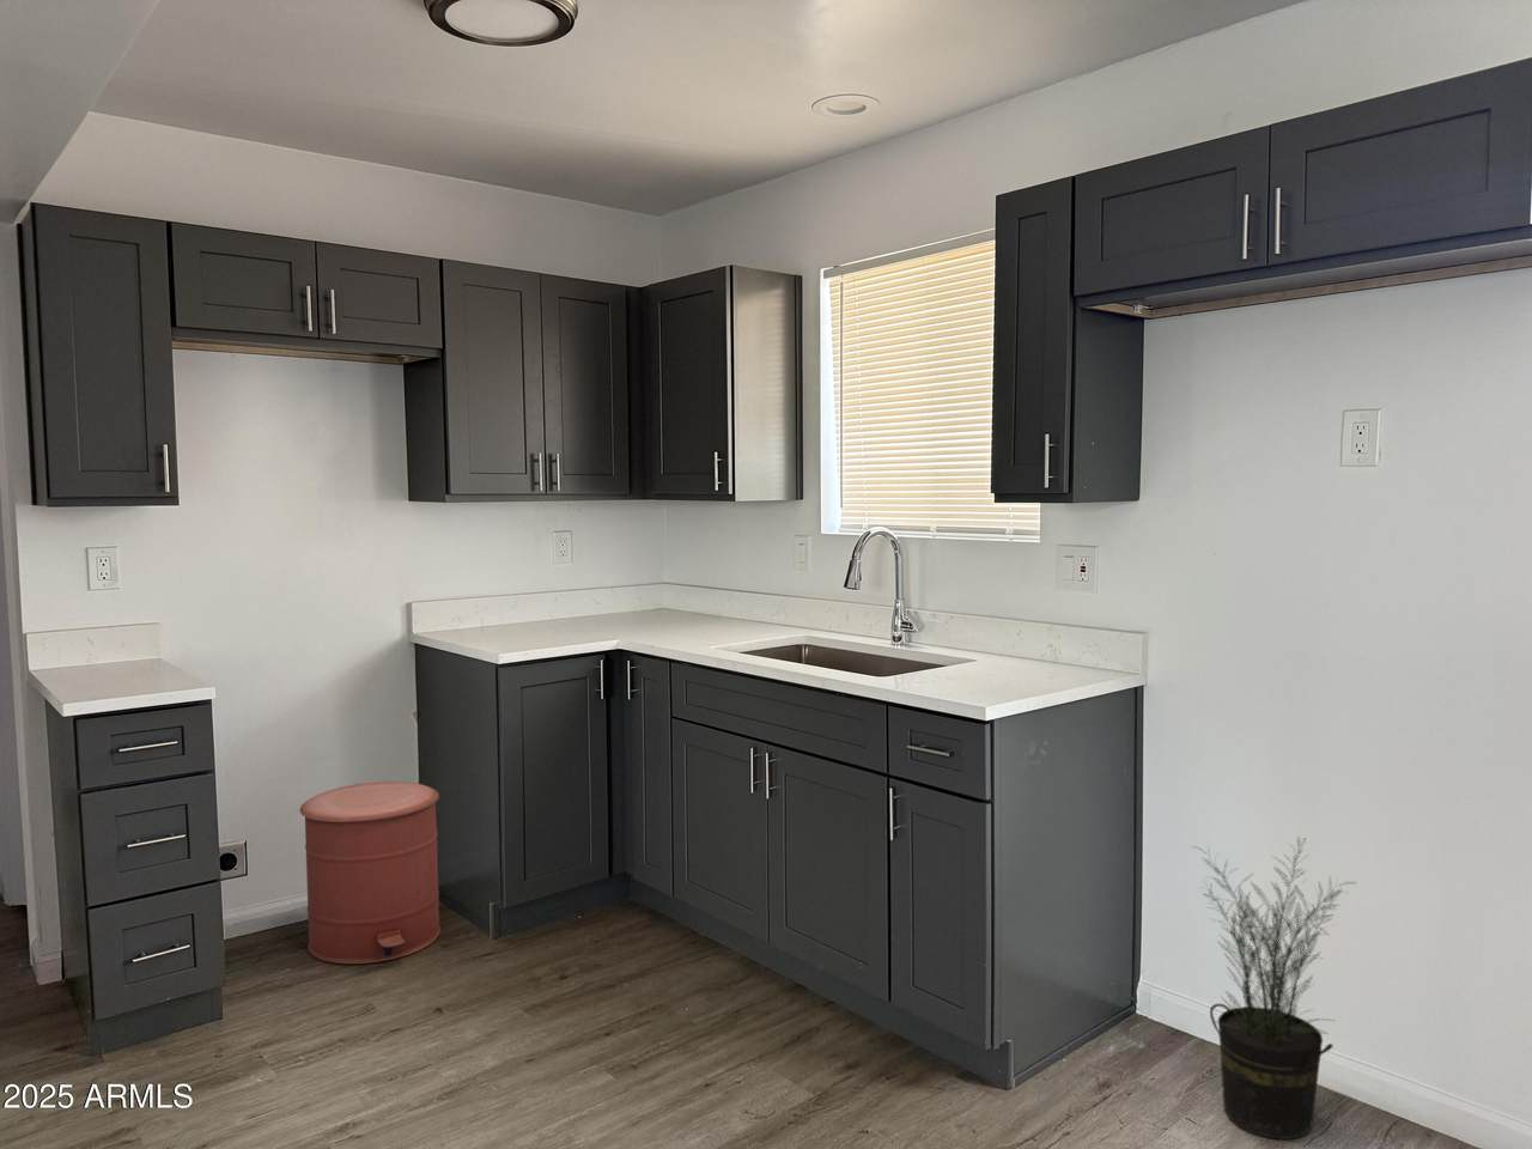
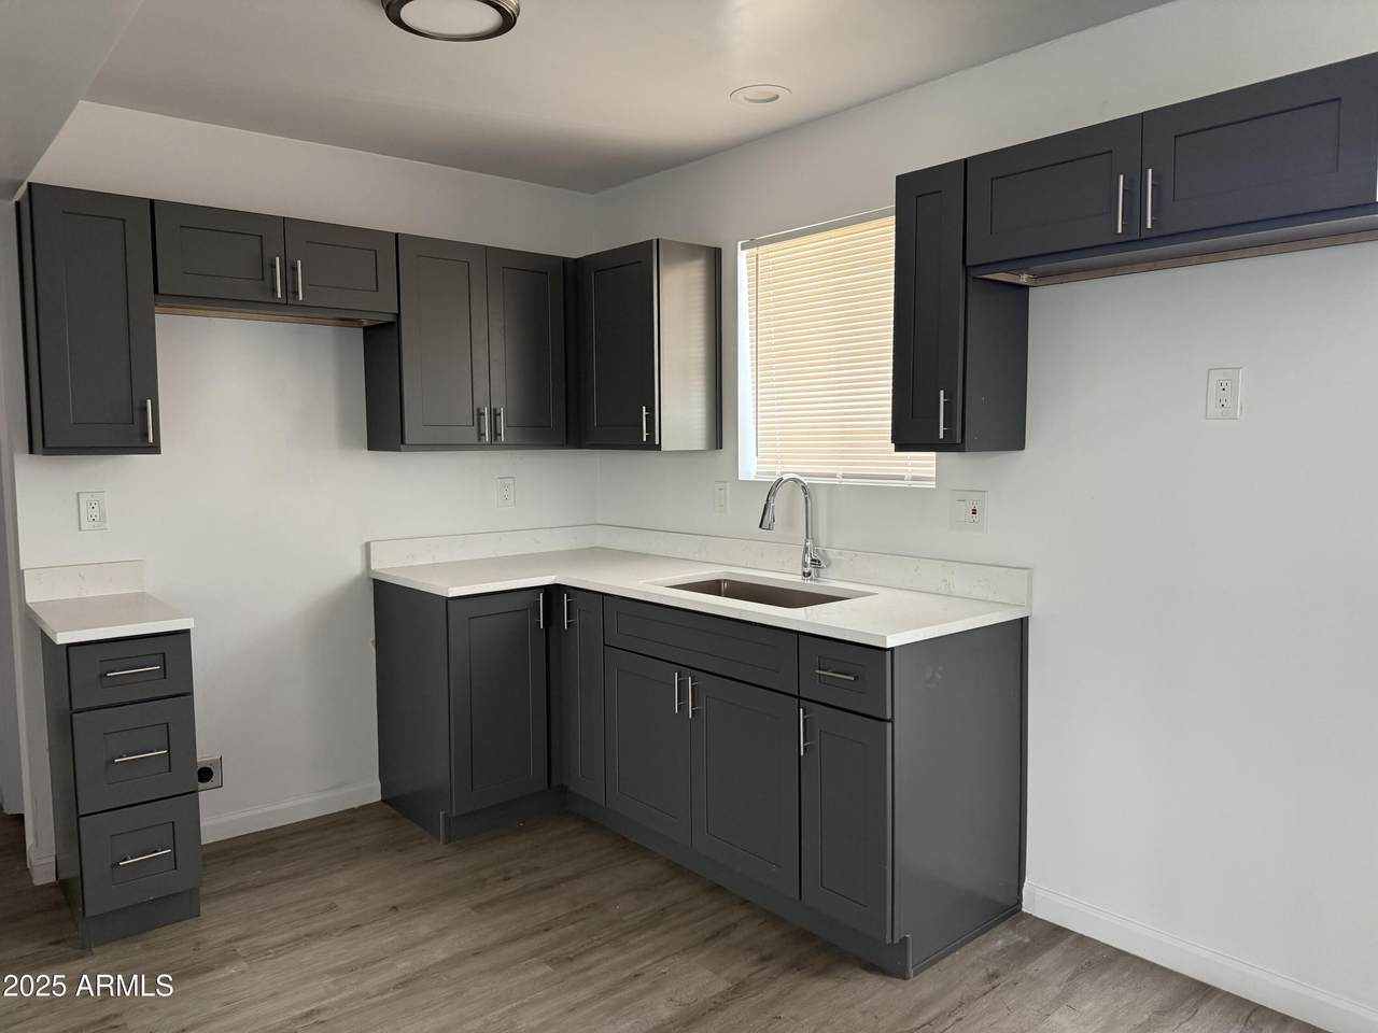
- trash can (374, 868)
- potted plant (1269, 980)
